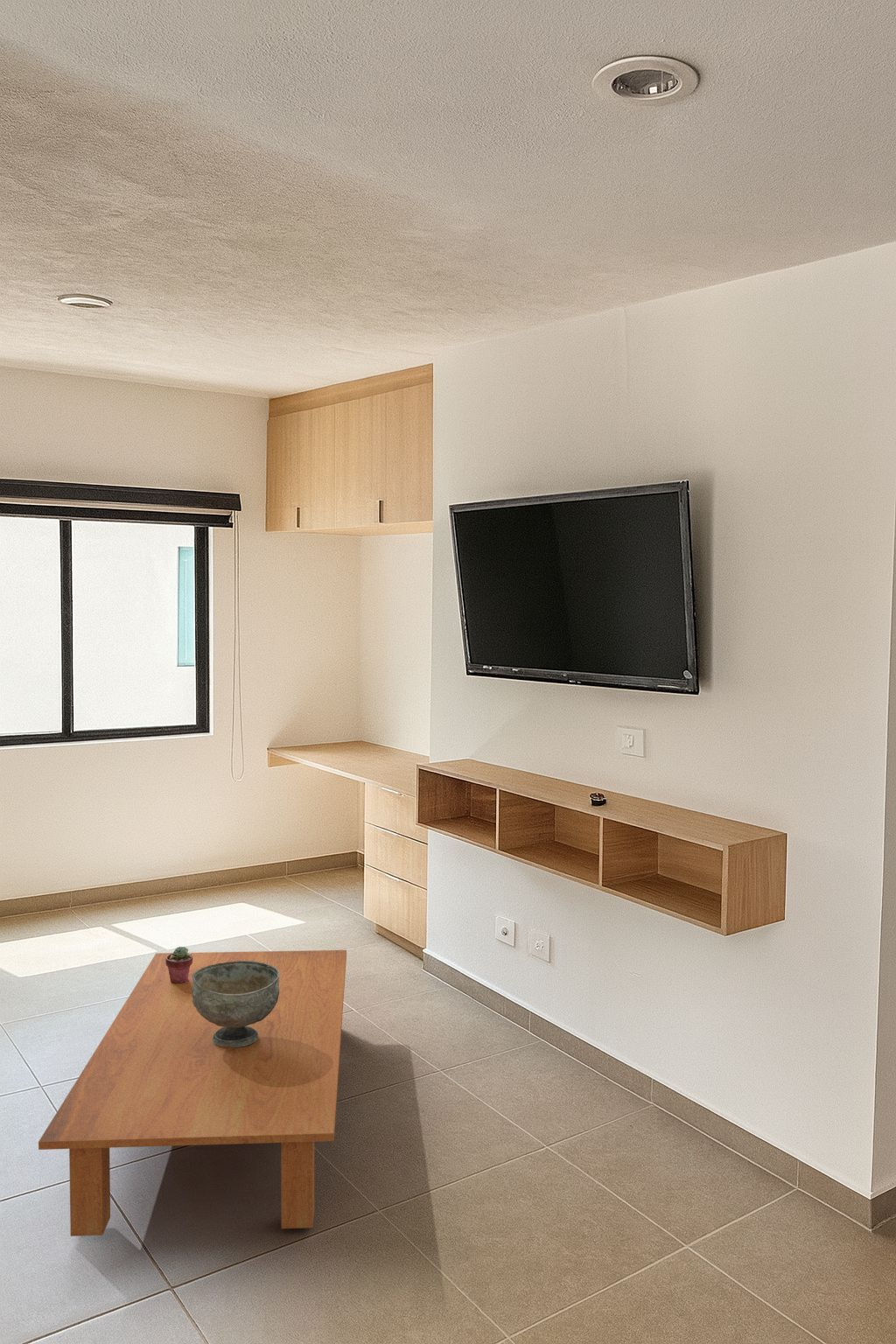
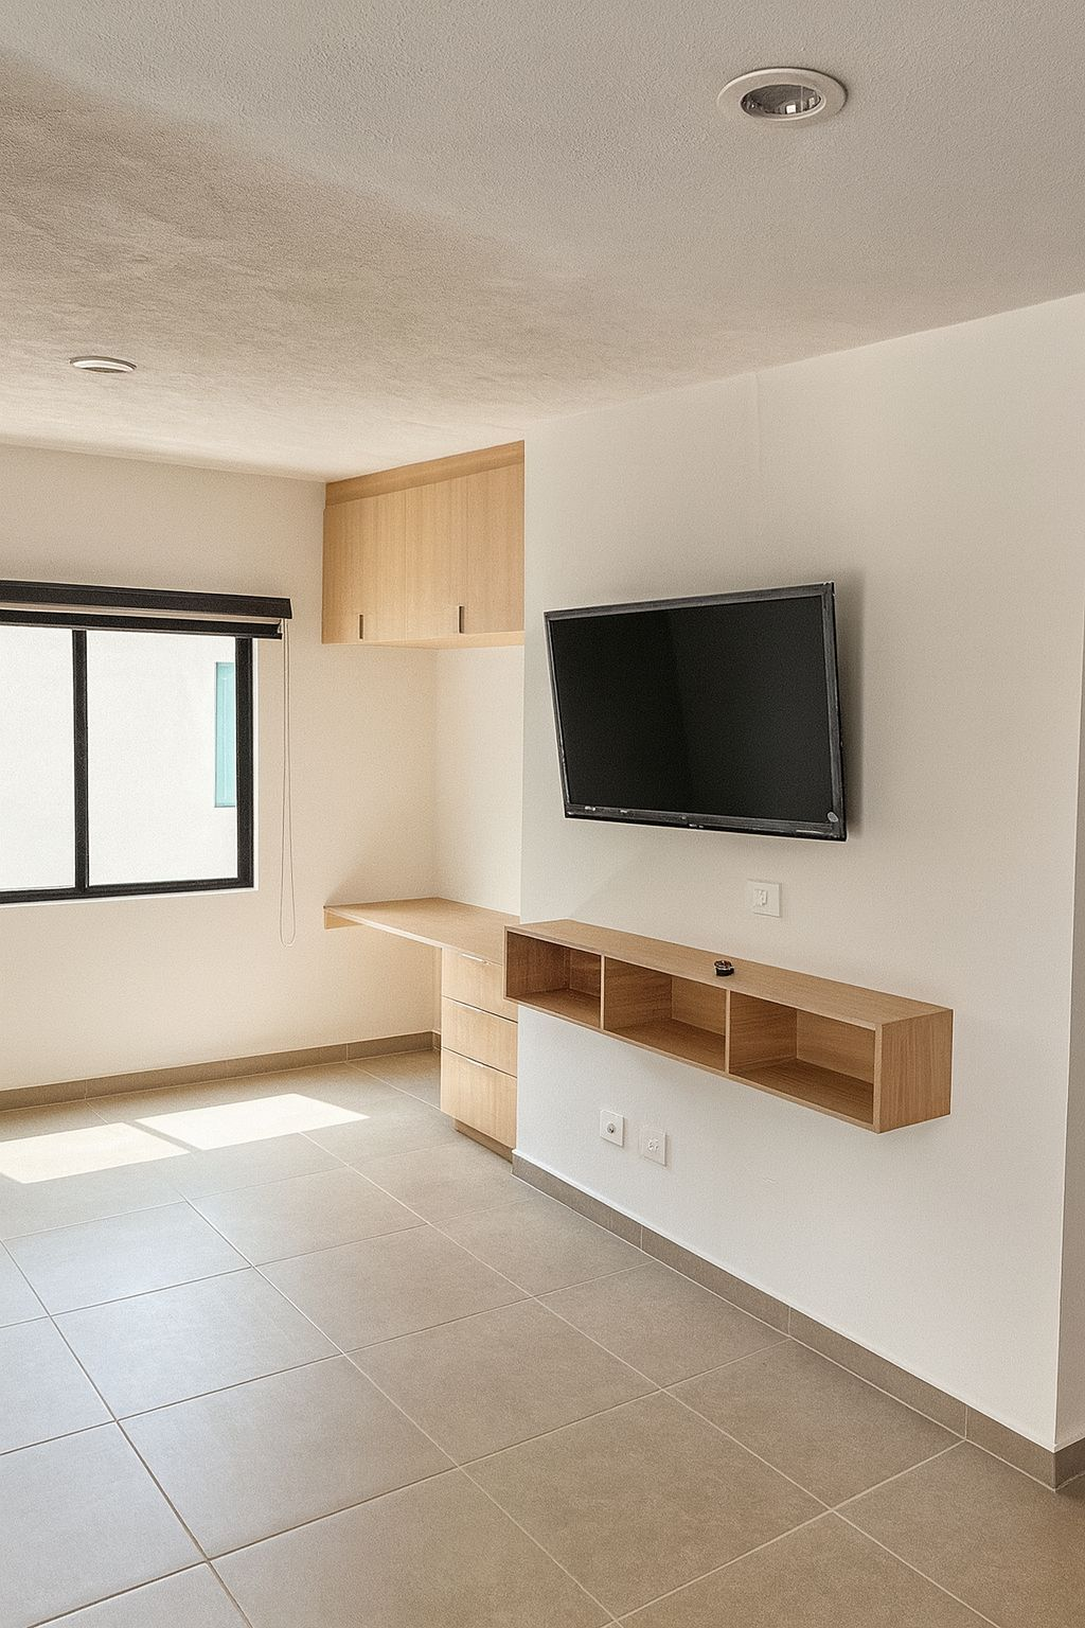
- decorative bowl (236, 1006)
- coffee table (227, 1068)
- potted succulent (178, 962)
